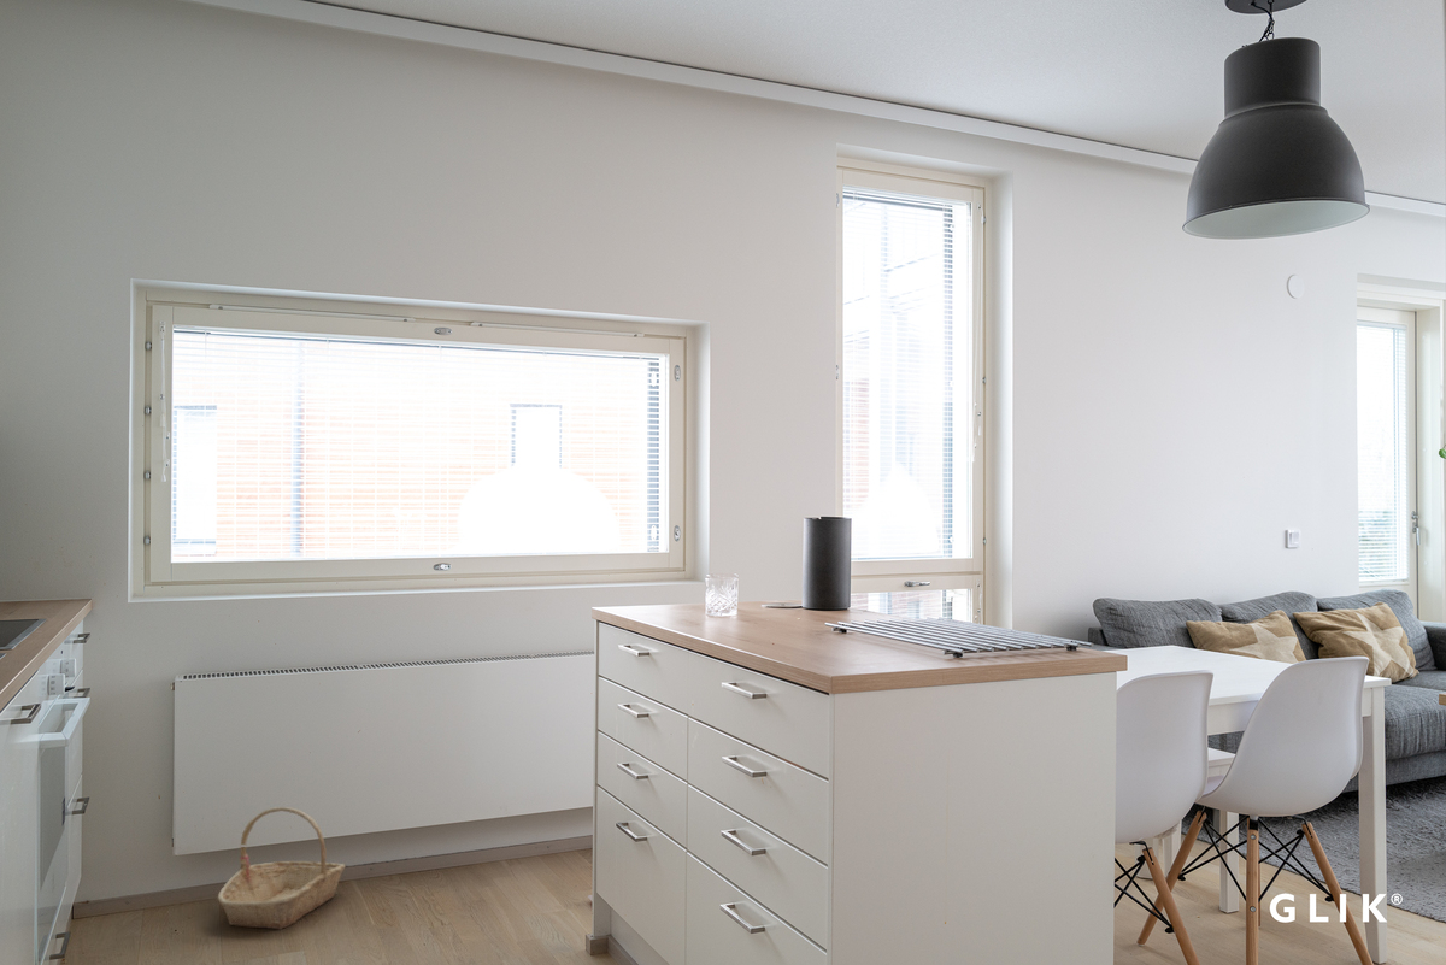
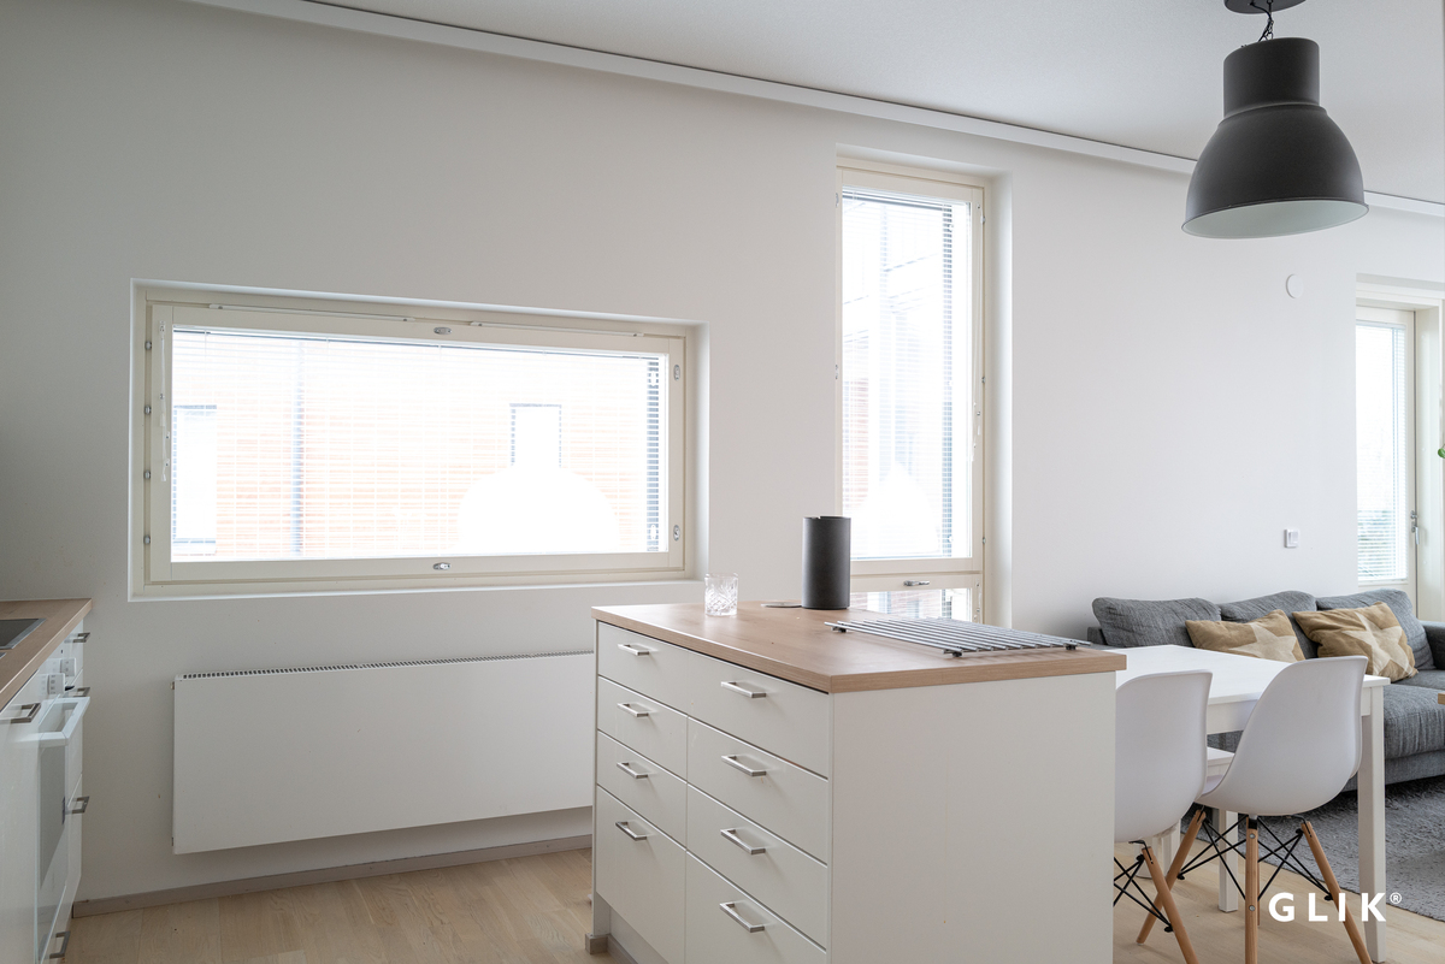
- basket (283, 861)
